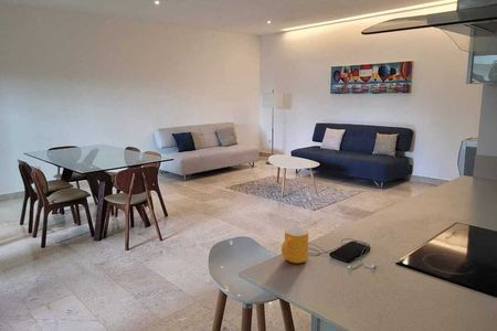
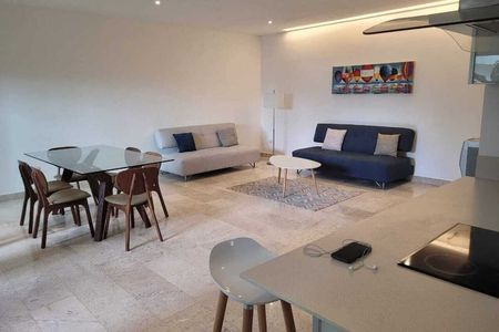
- mug (293, 247)
